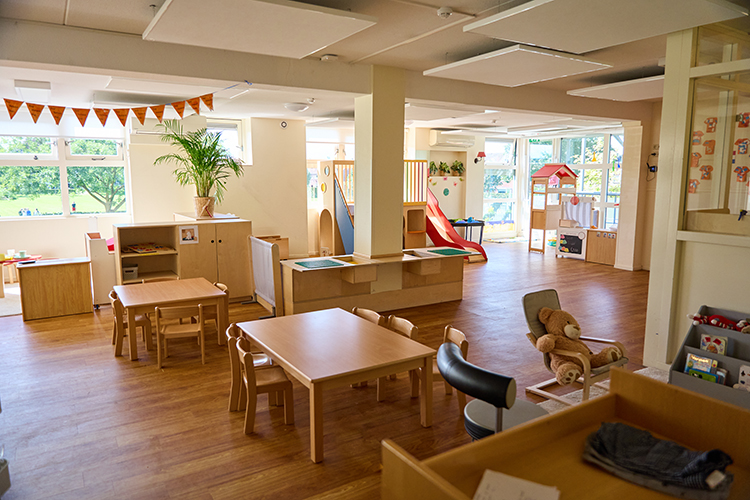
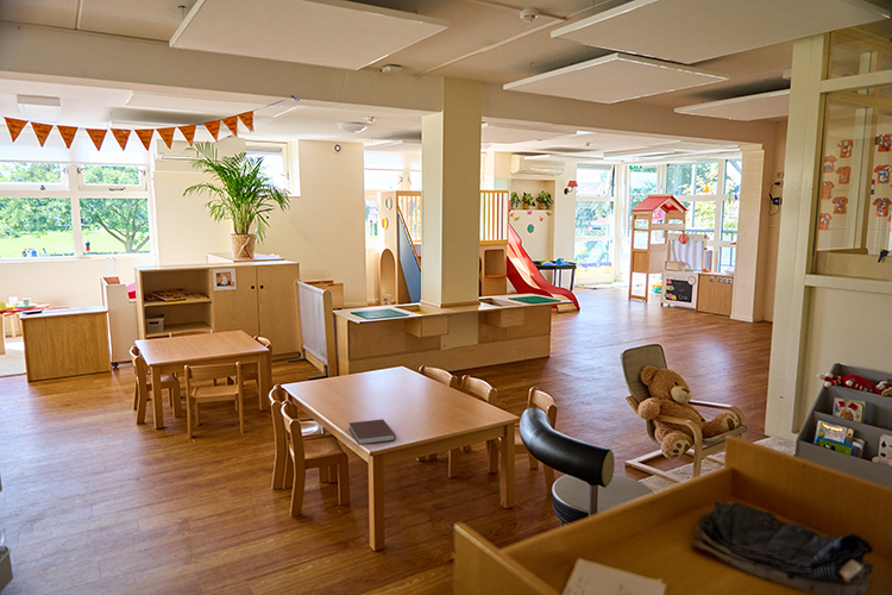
+ notebook (371, 431)
